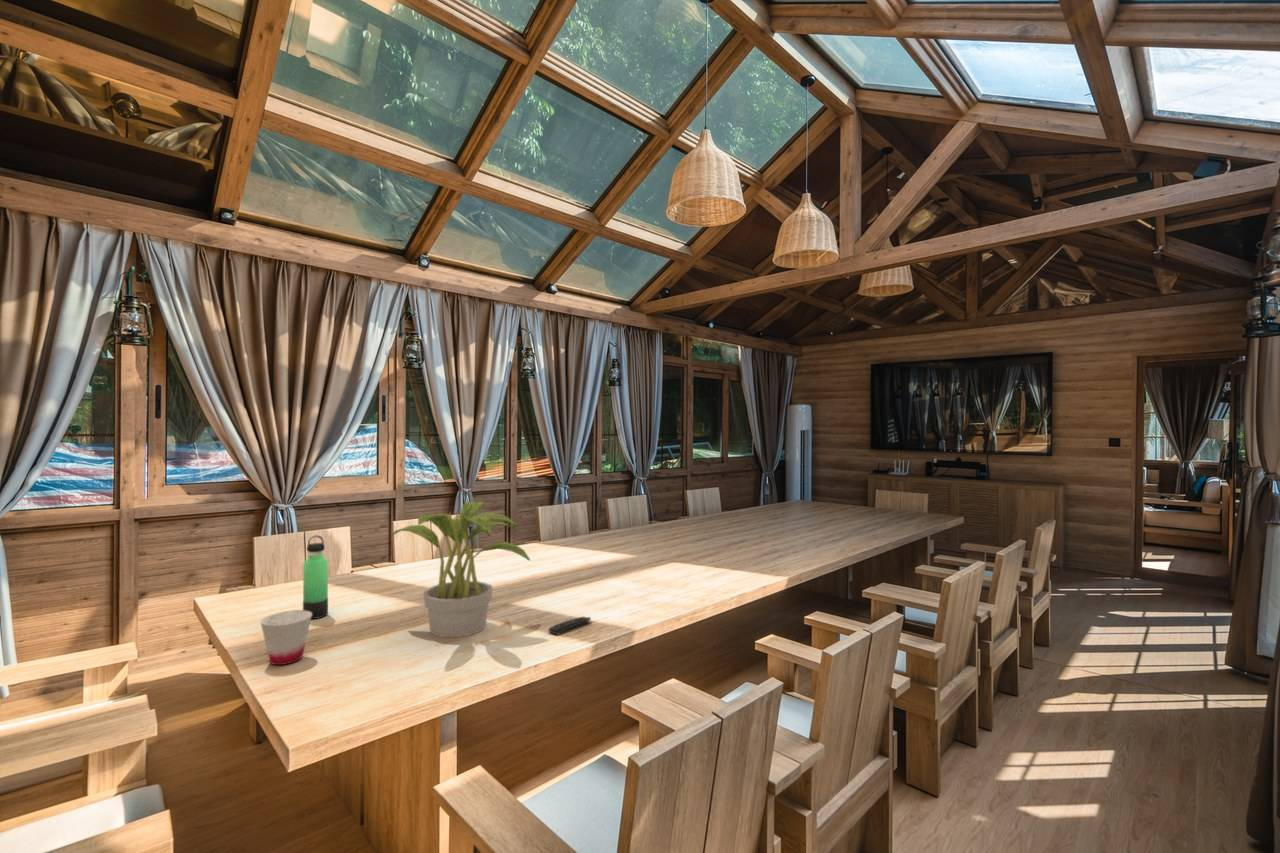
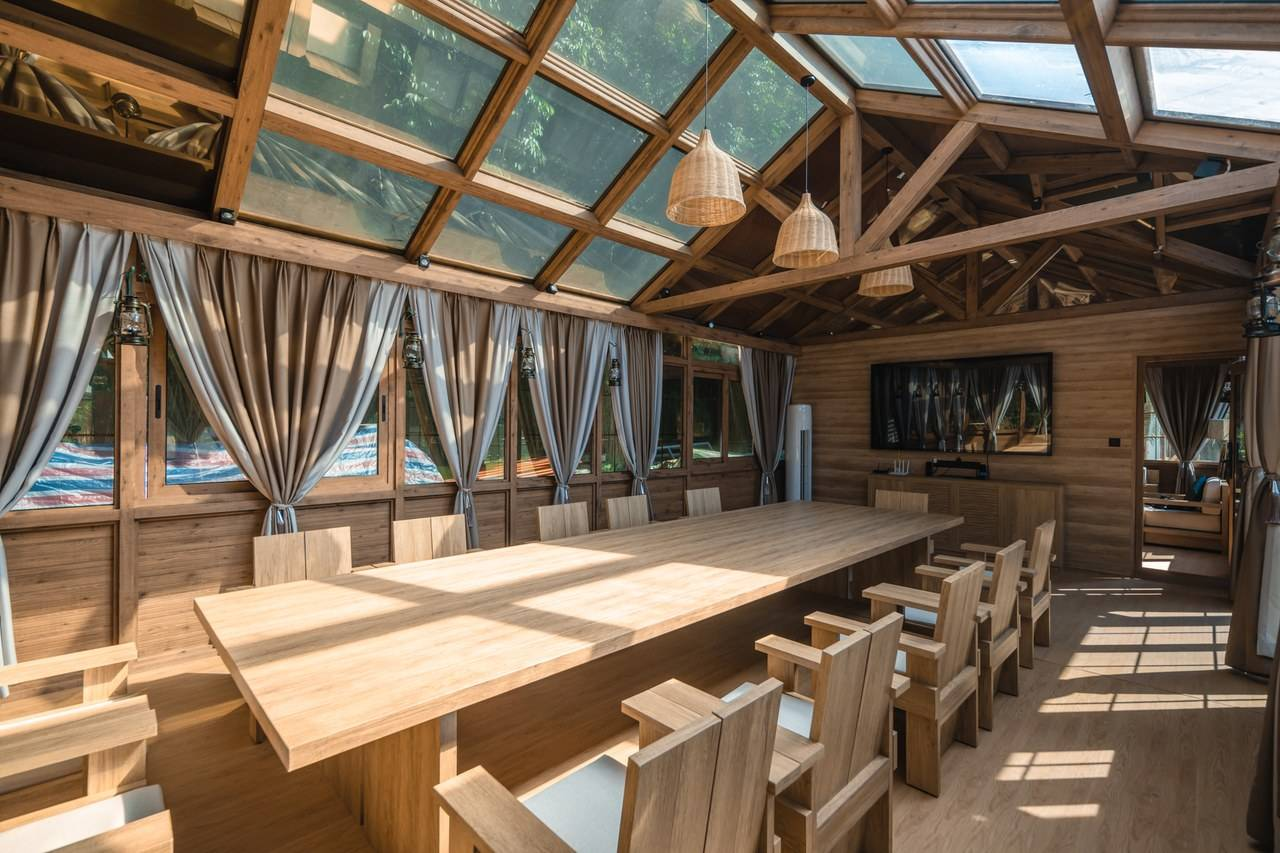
- potted plant (458, 566)
- cup (286, 638)
- remote control (571, 623)
- thermos bottle (315, 575)
